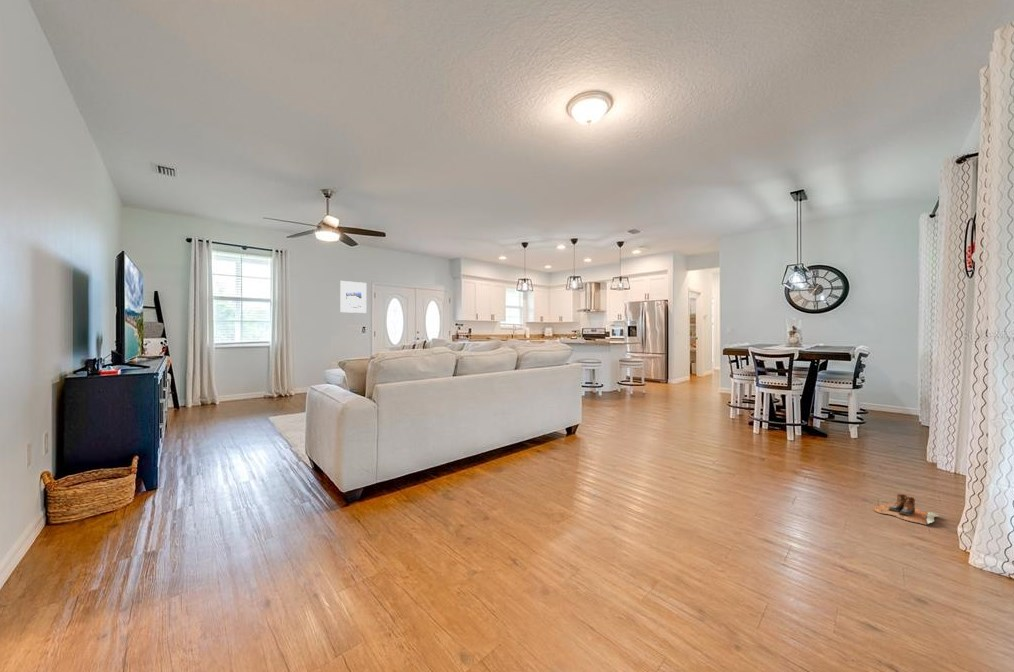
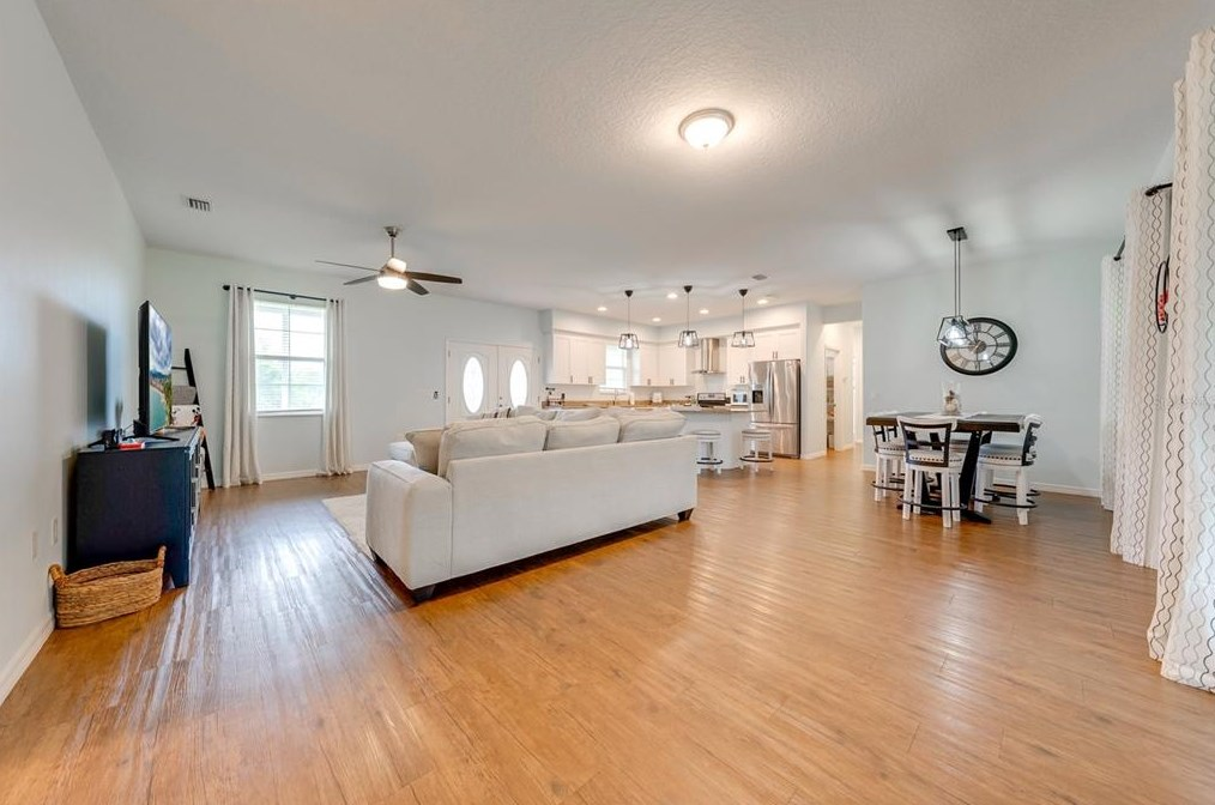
- boots (904, 505)
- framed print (353, 297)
